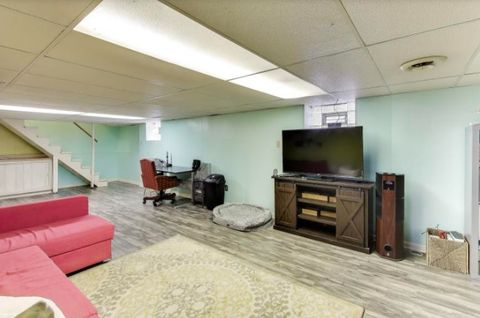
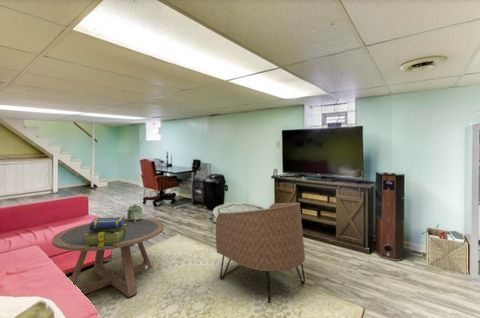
+ decorative box (134, 212)
+ stack of books (107, 230)
+ armchair (266, 240)
+ coffee table (113, 248)
